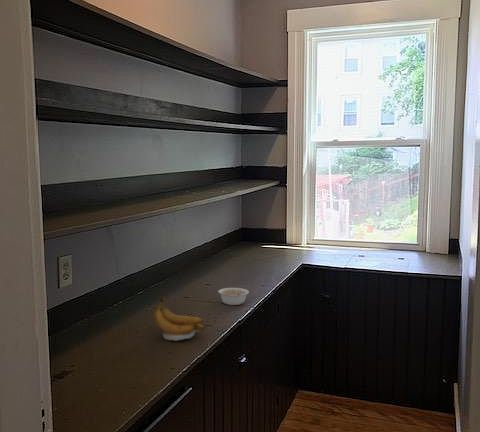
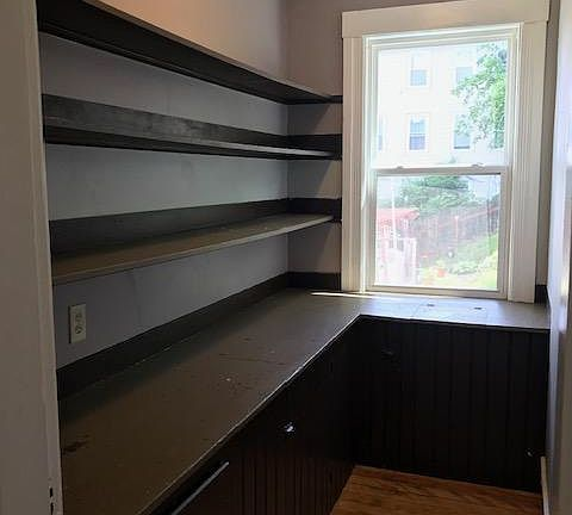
- legume (234, 295)
- banana (179, 318)
